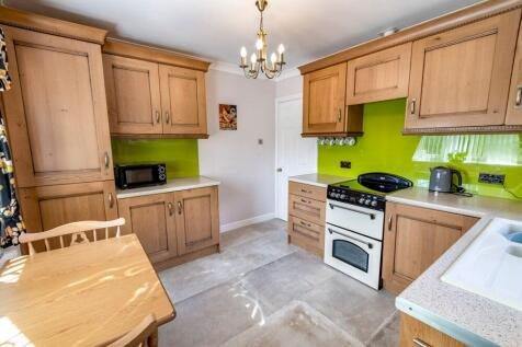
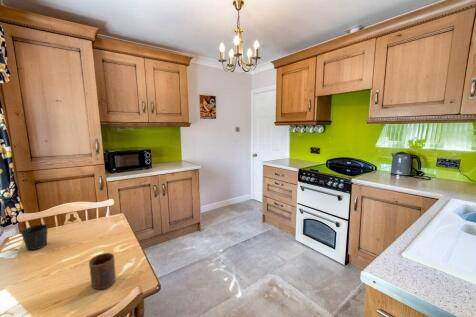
+ cup (36, 238)
+ cup (103, 270)
